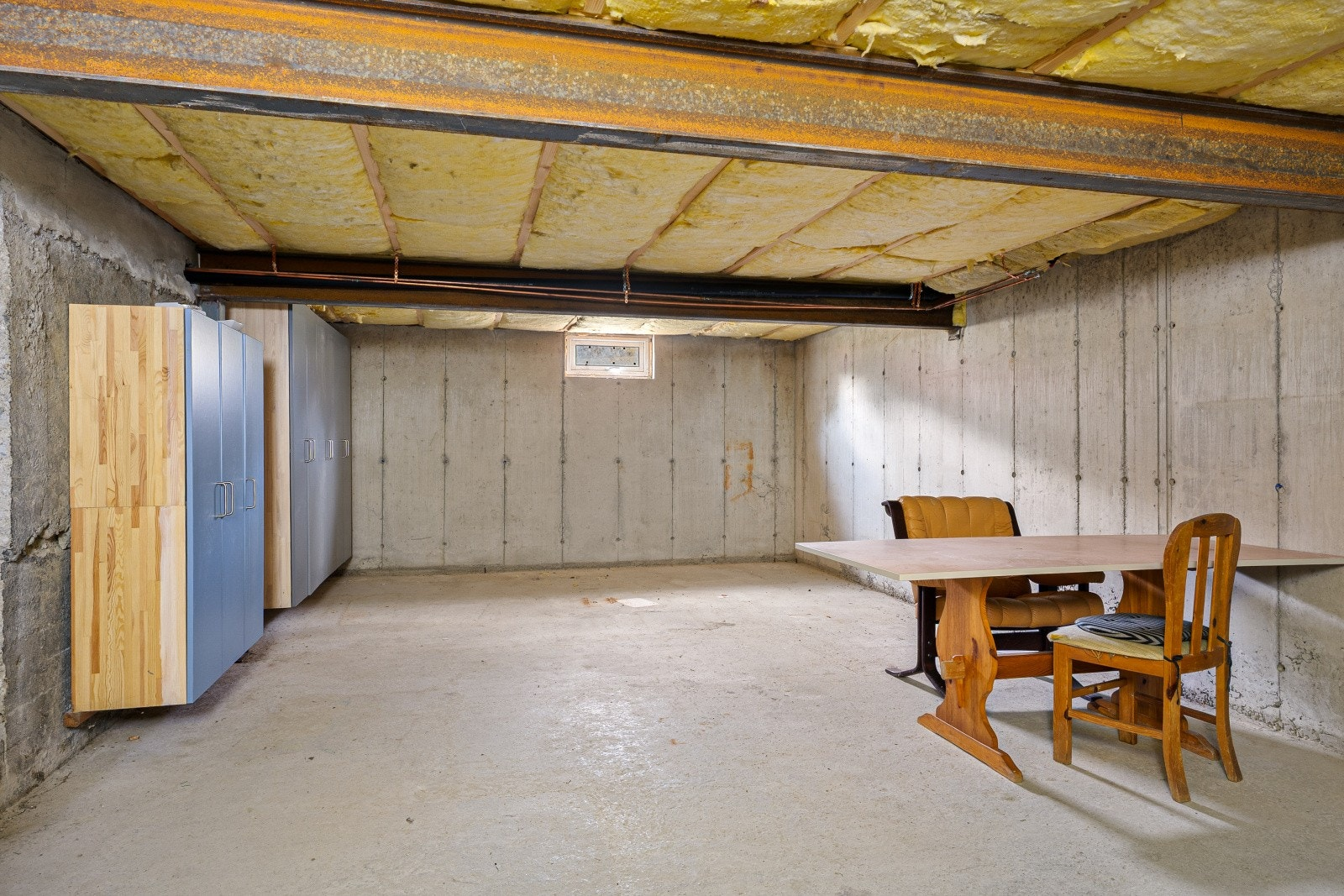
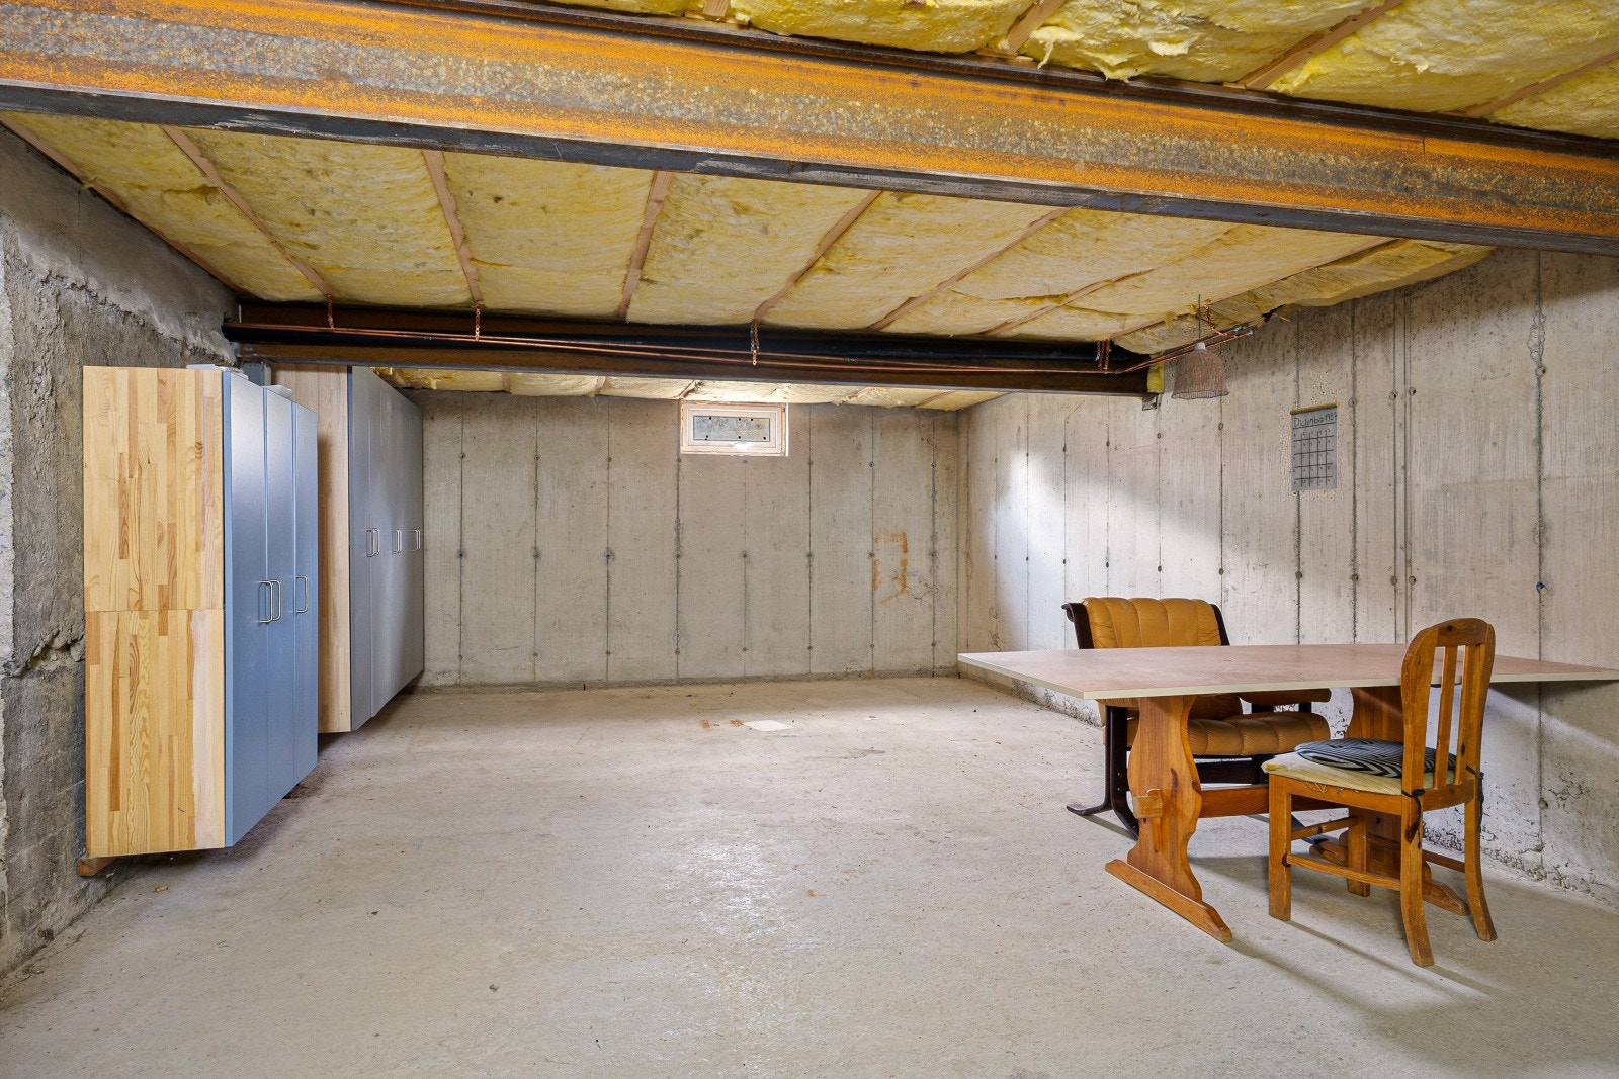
+ calendar (1313, 438)
+ pendant lamp (1199, 344)
